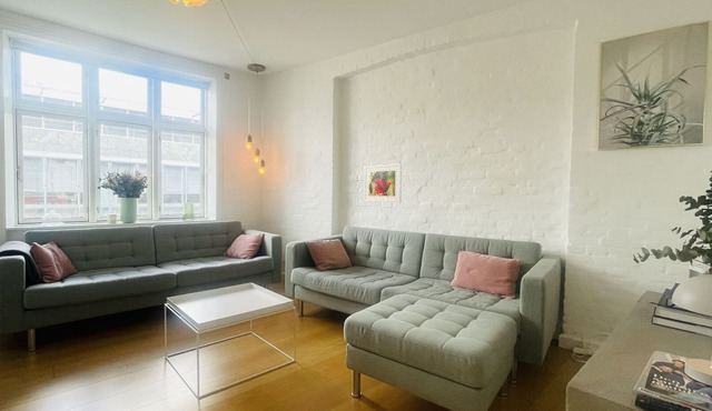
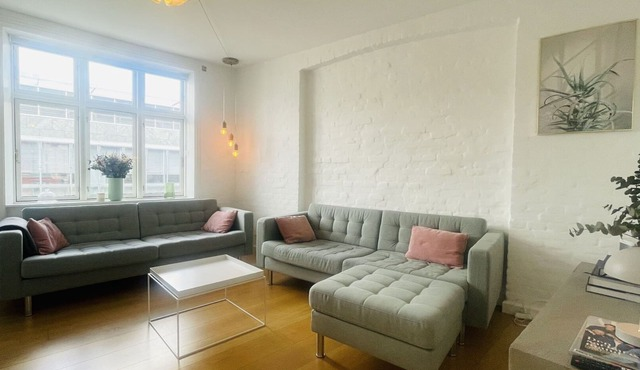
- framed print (382, 183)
